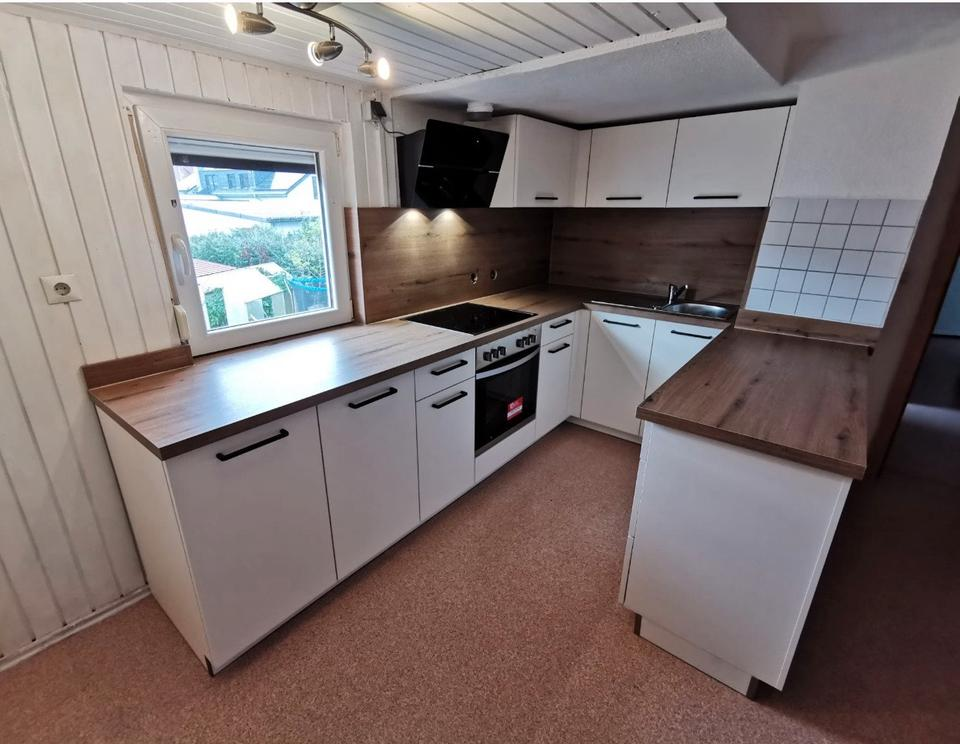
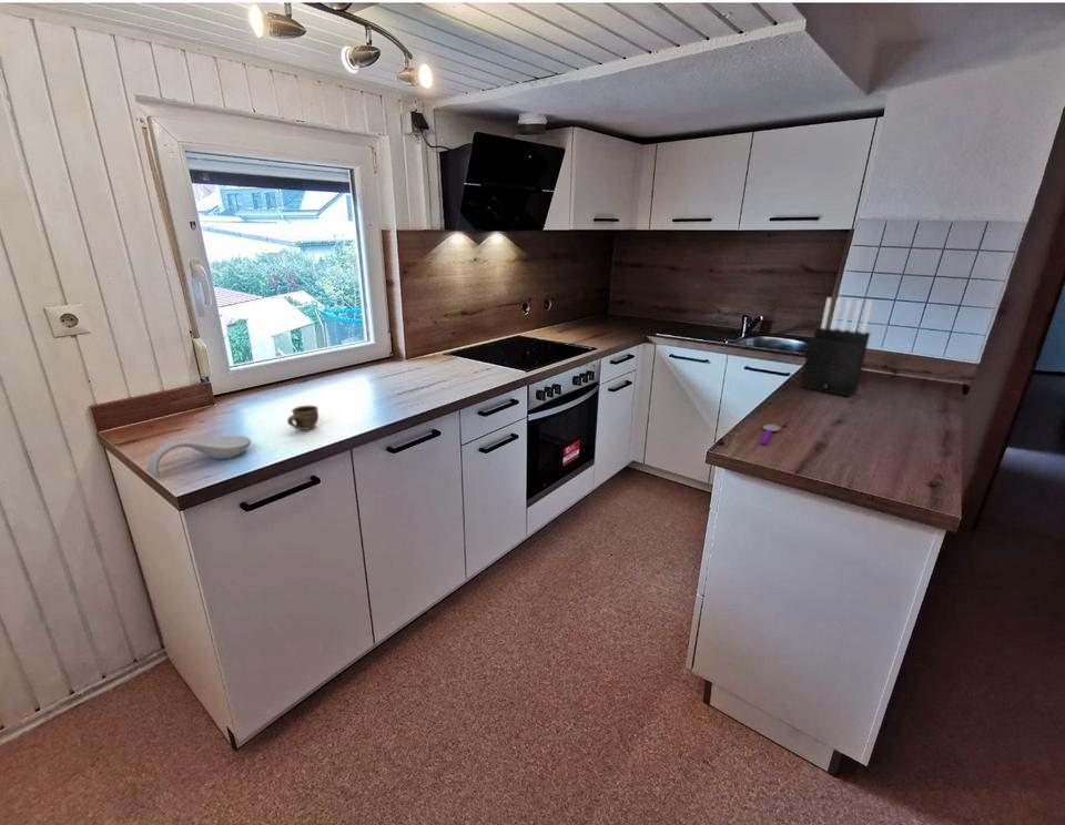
+ knife block (836, 346)
+ cup (302, 419)
+ spoon rest (202, 449)
+ spoon (768, 432)
